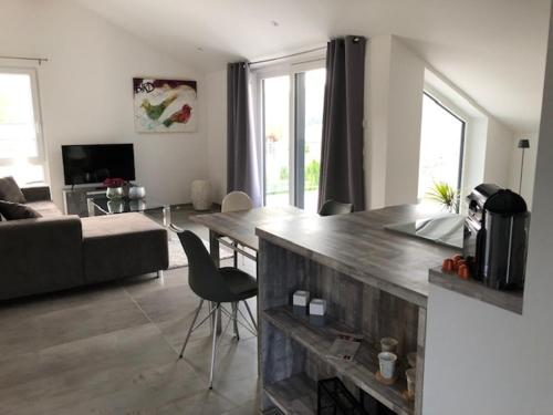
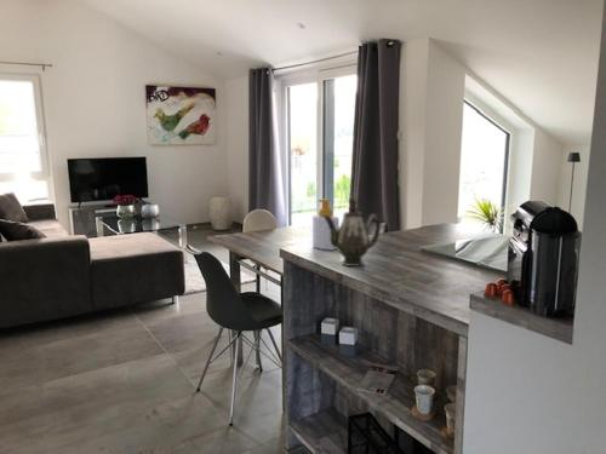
+ teapot (350, 230)
+ soap bottle (325, 223)
